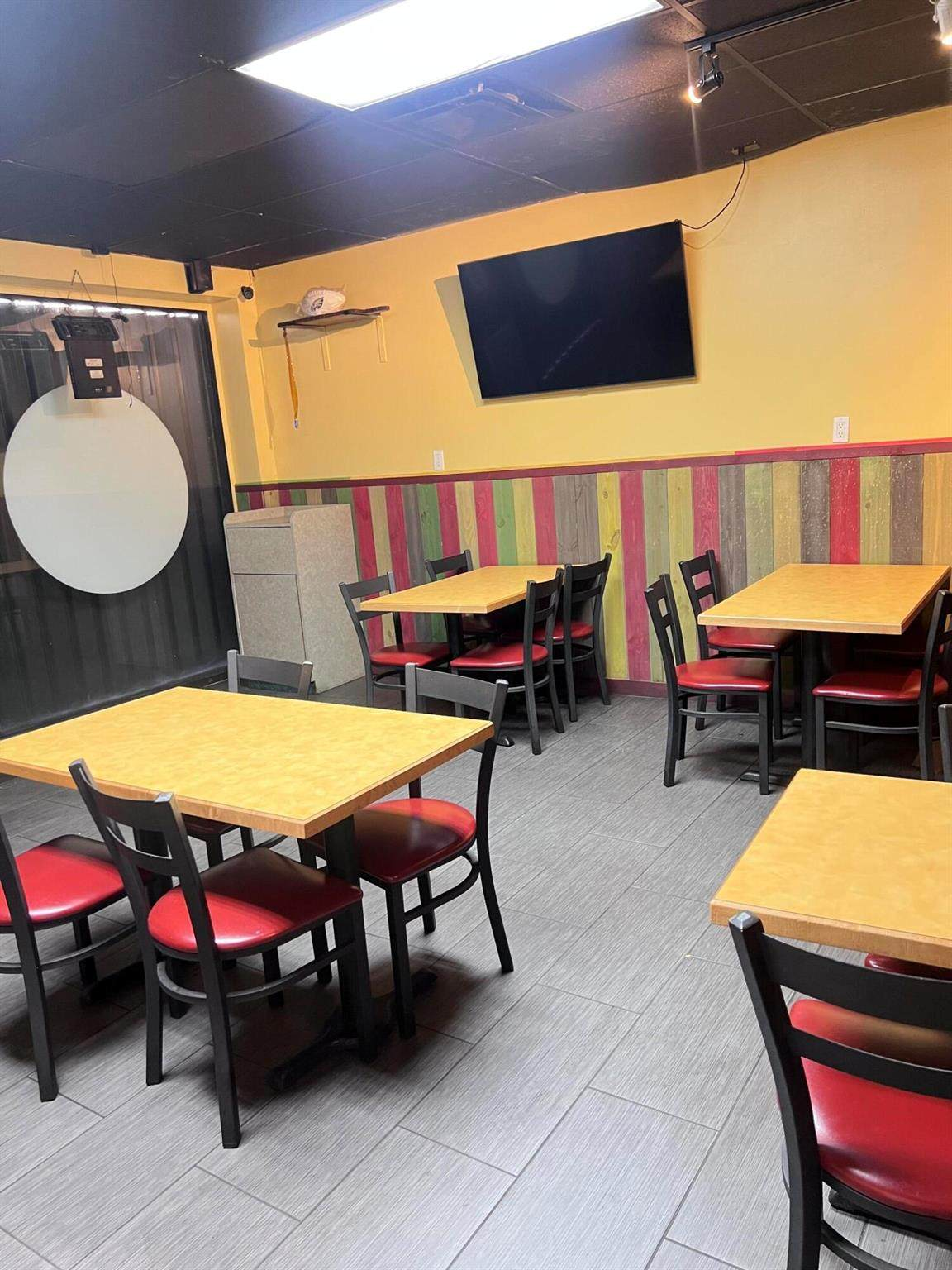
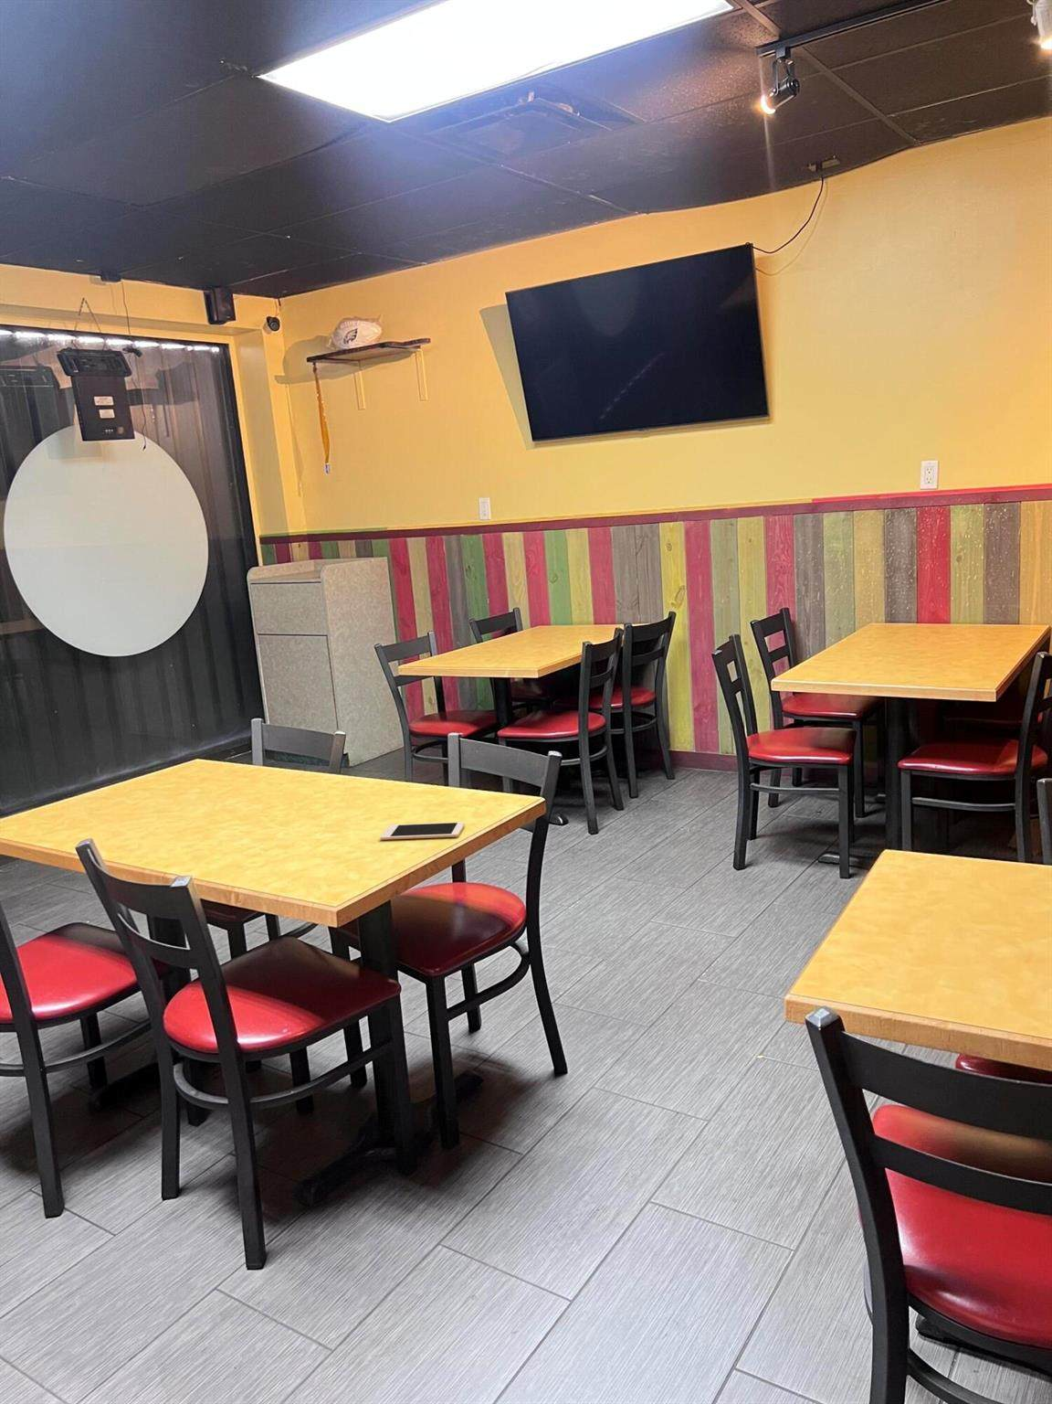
+ cell phone (423, 831)
